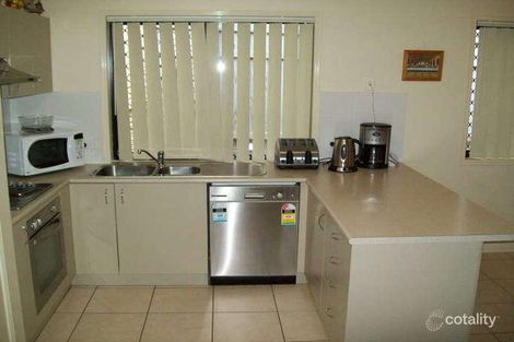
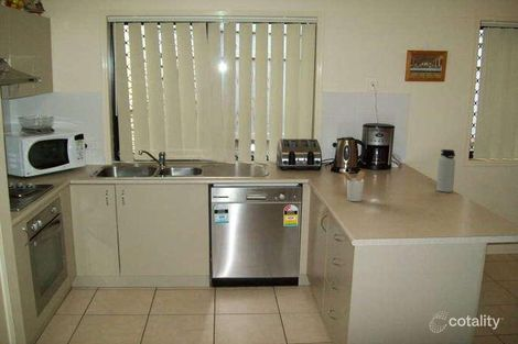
+ water bottle (445, 170)
+ utensil holder (352, 185)
